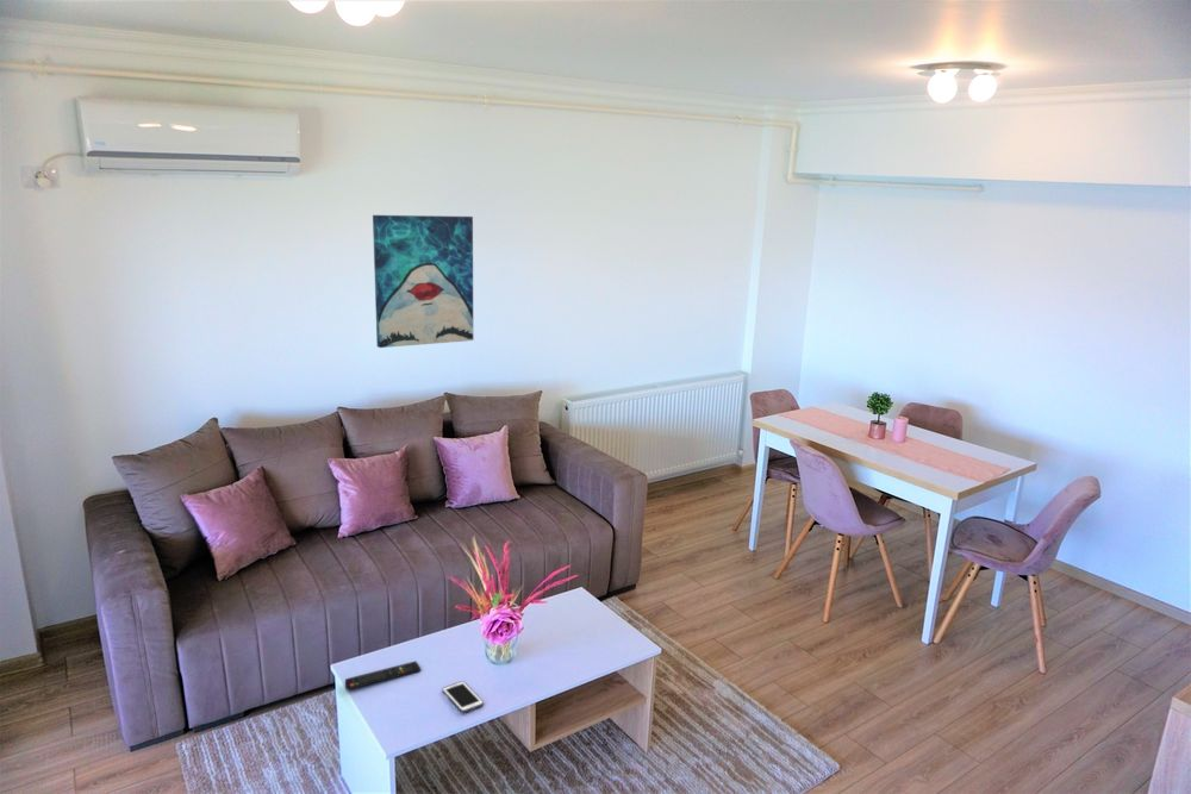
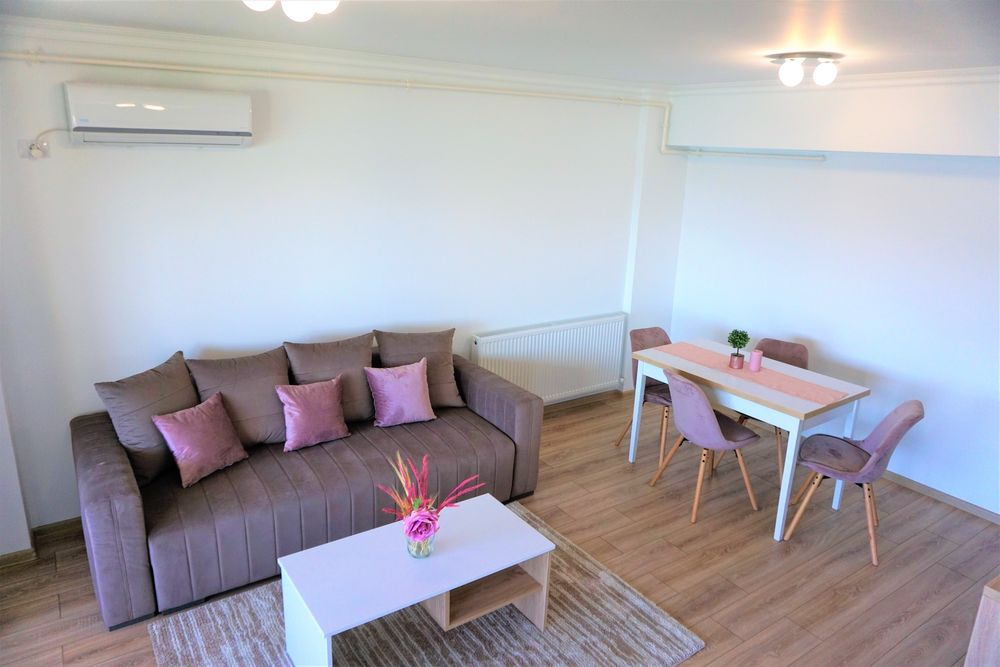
- cell phone (462, 696)
- remote control (382, 675)
- wall art (425, 280)
